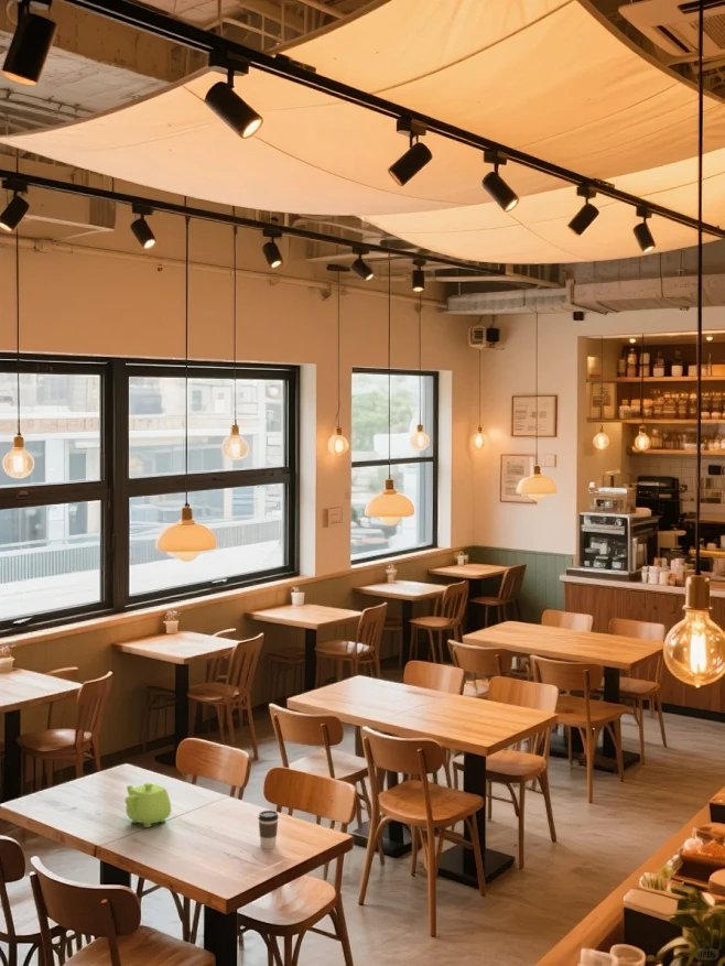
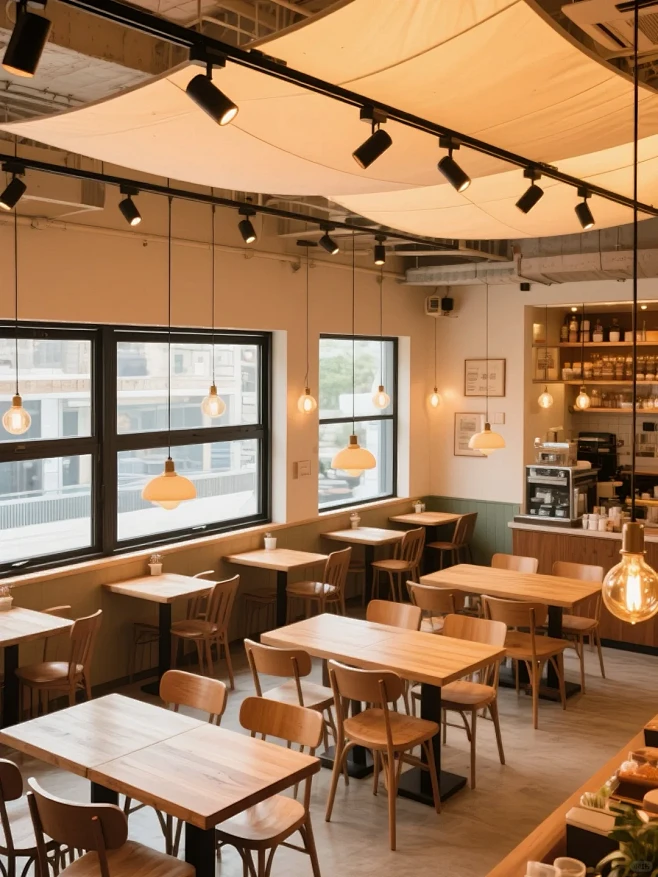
- teapot (141, 802)
- coffee cup (268, 829)
